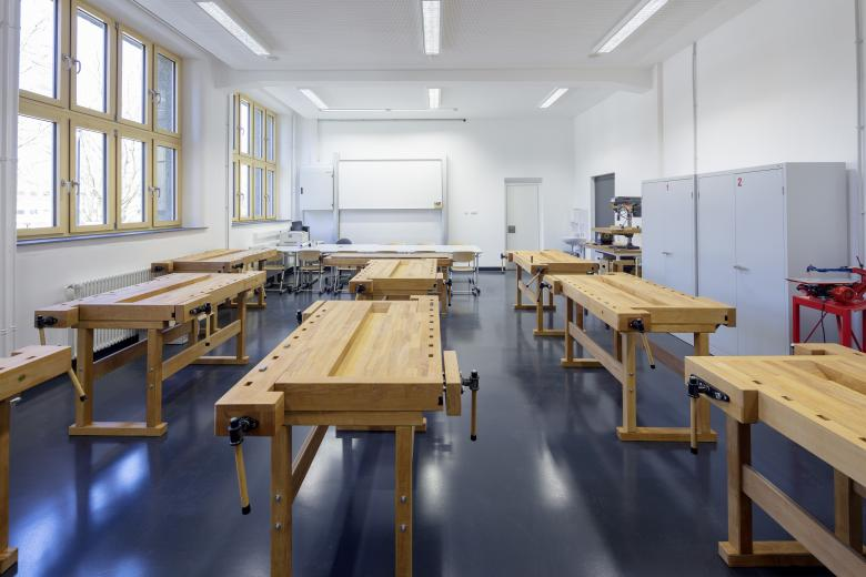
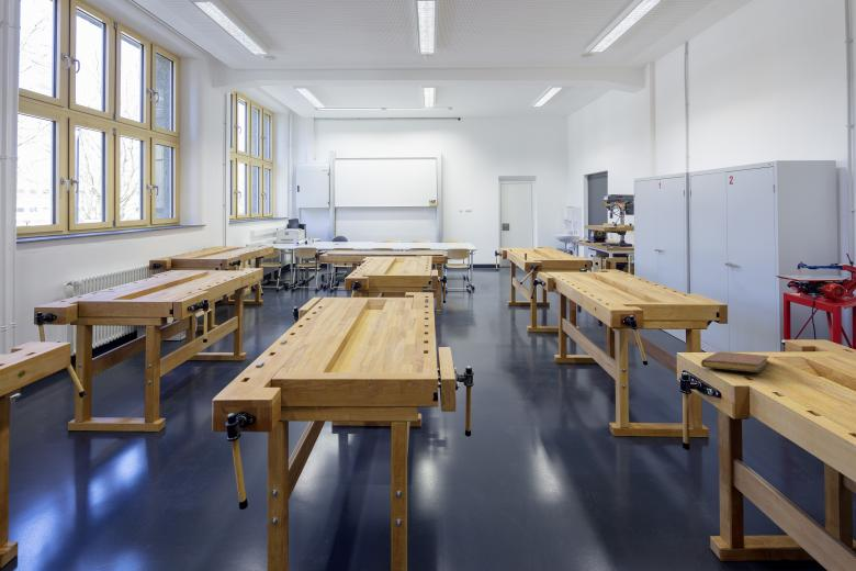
+ notebook (735, 360)
